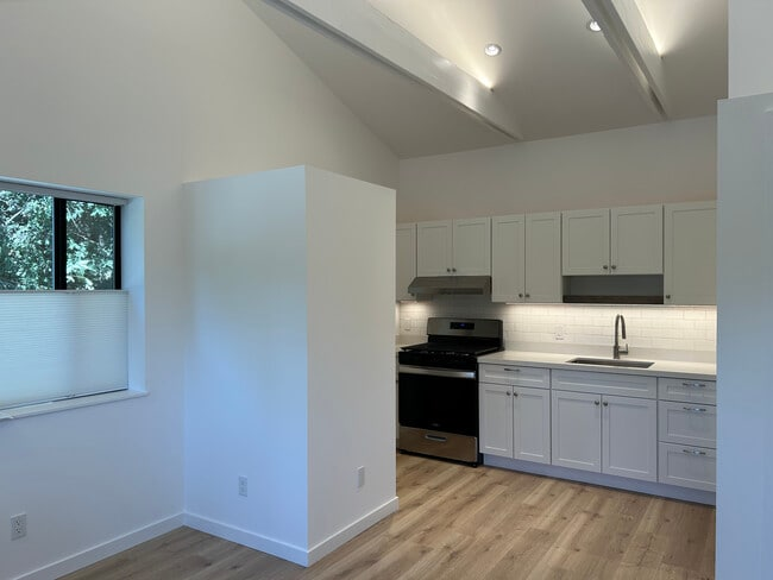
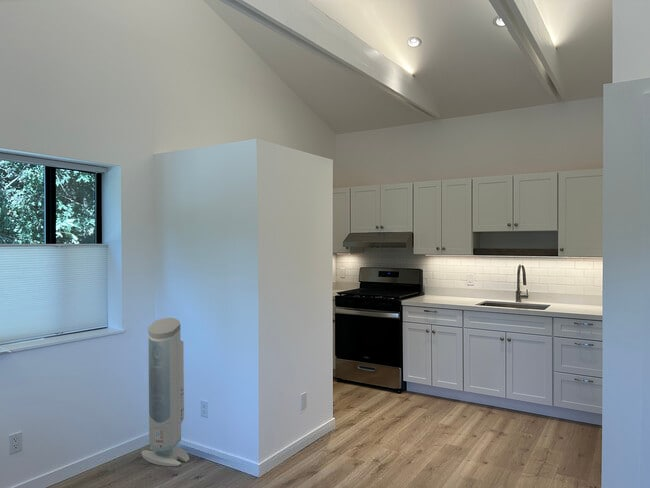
+ air purifier (164, 388)
